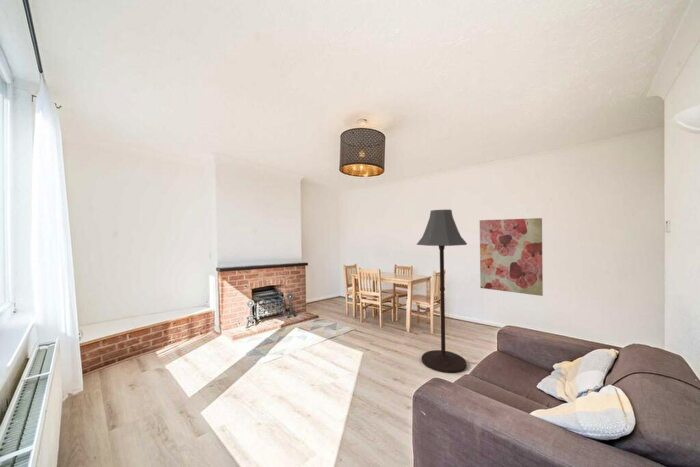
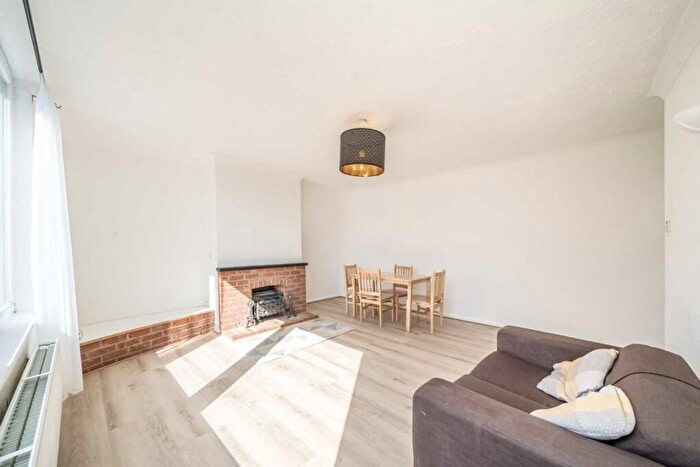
- floor lamp (442, 286)
- wall art (509, 255)
